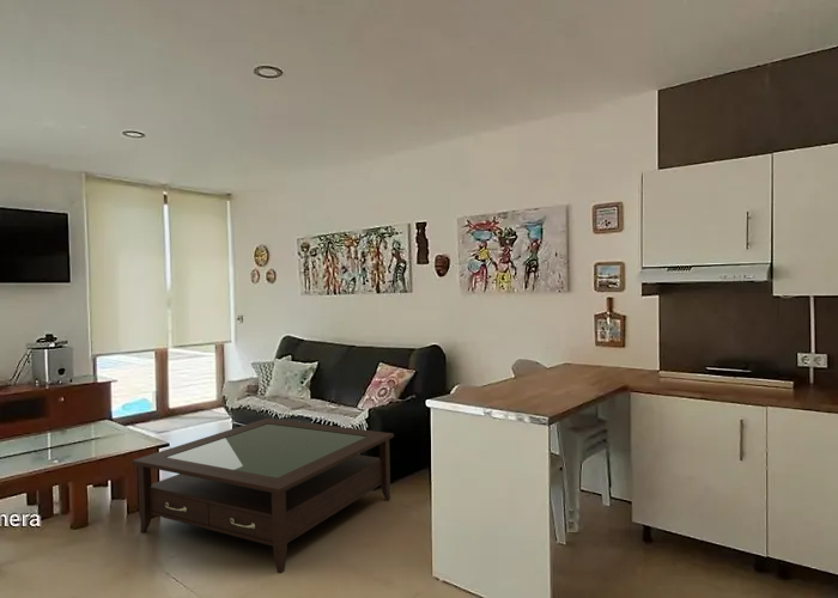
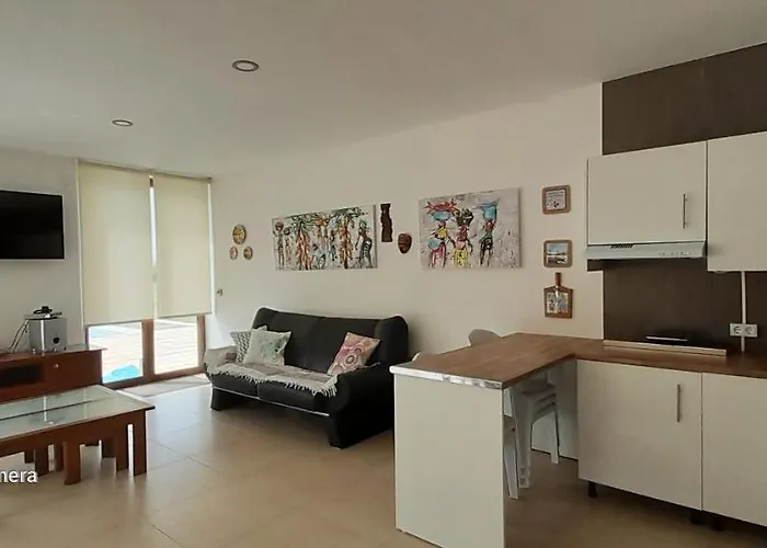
- coffee table (272, 480)
